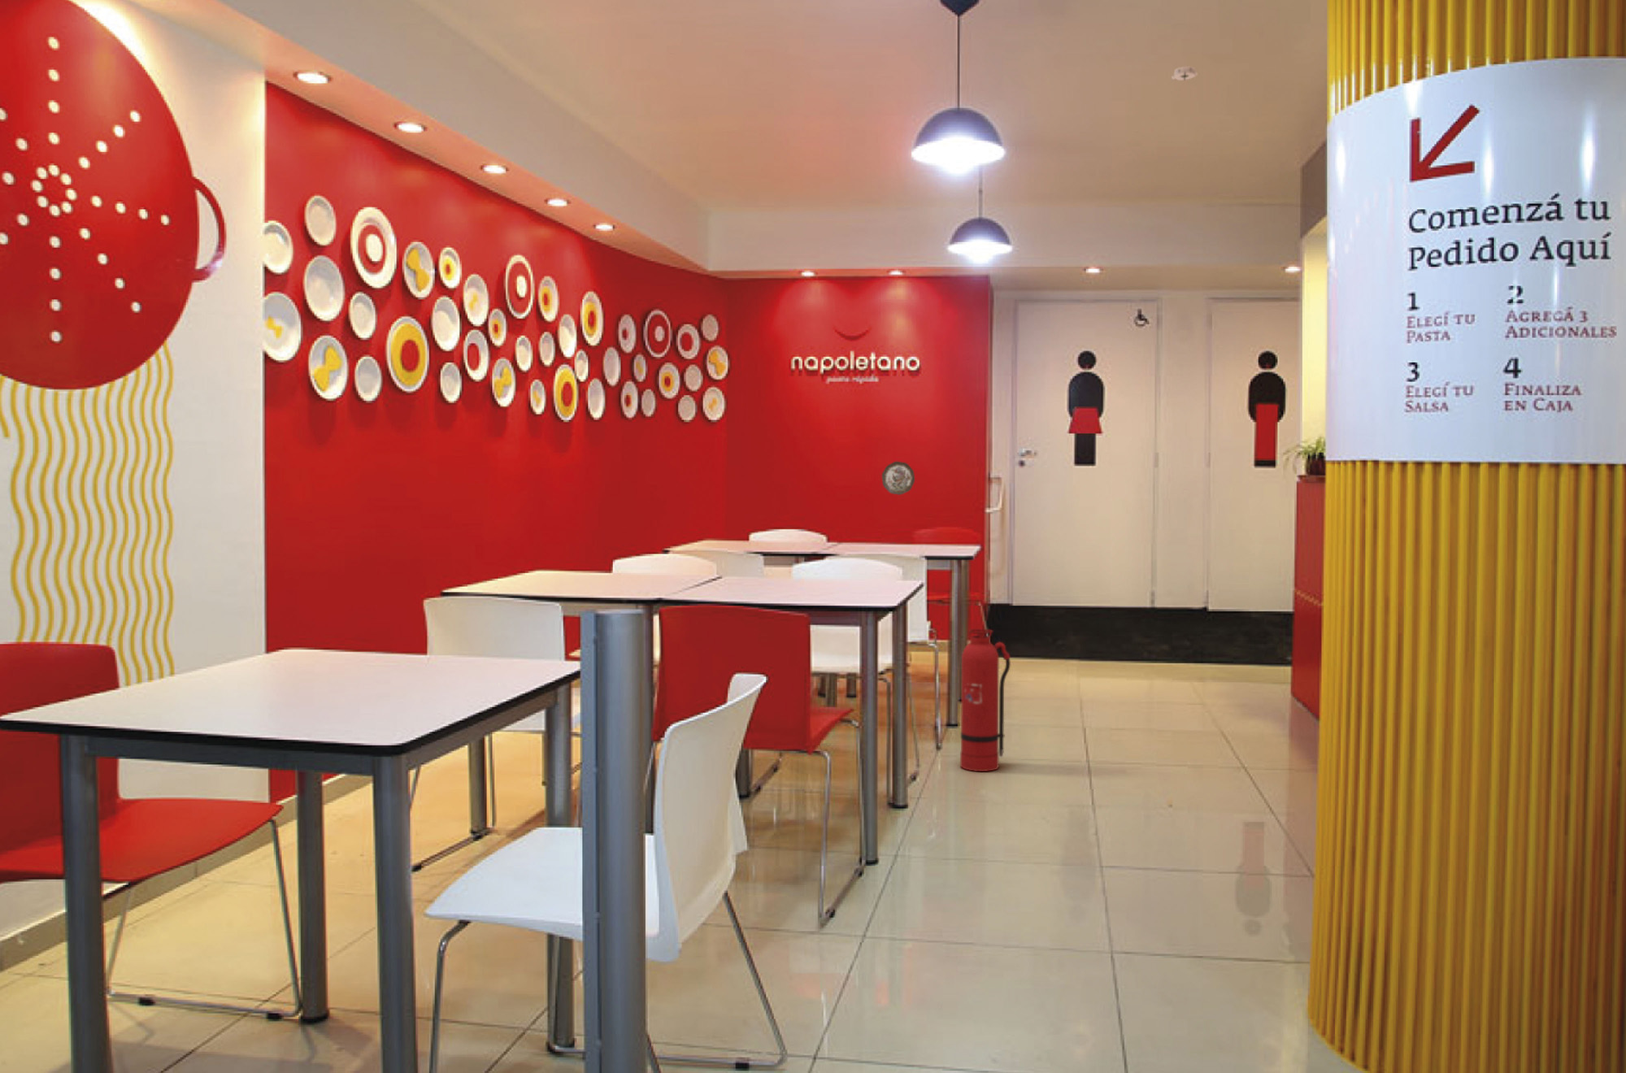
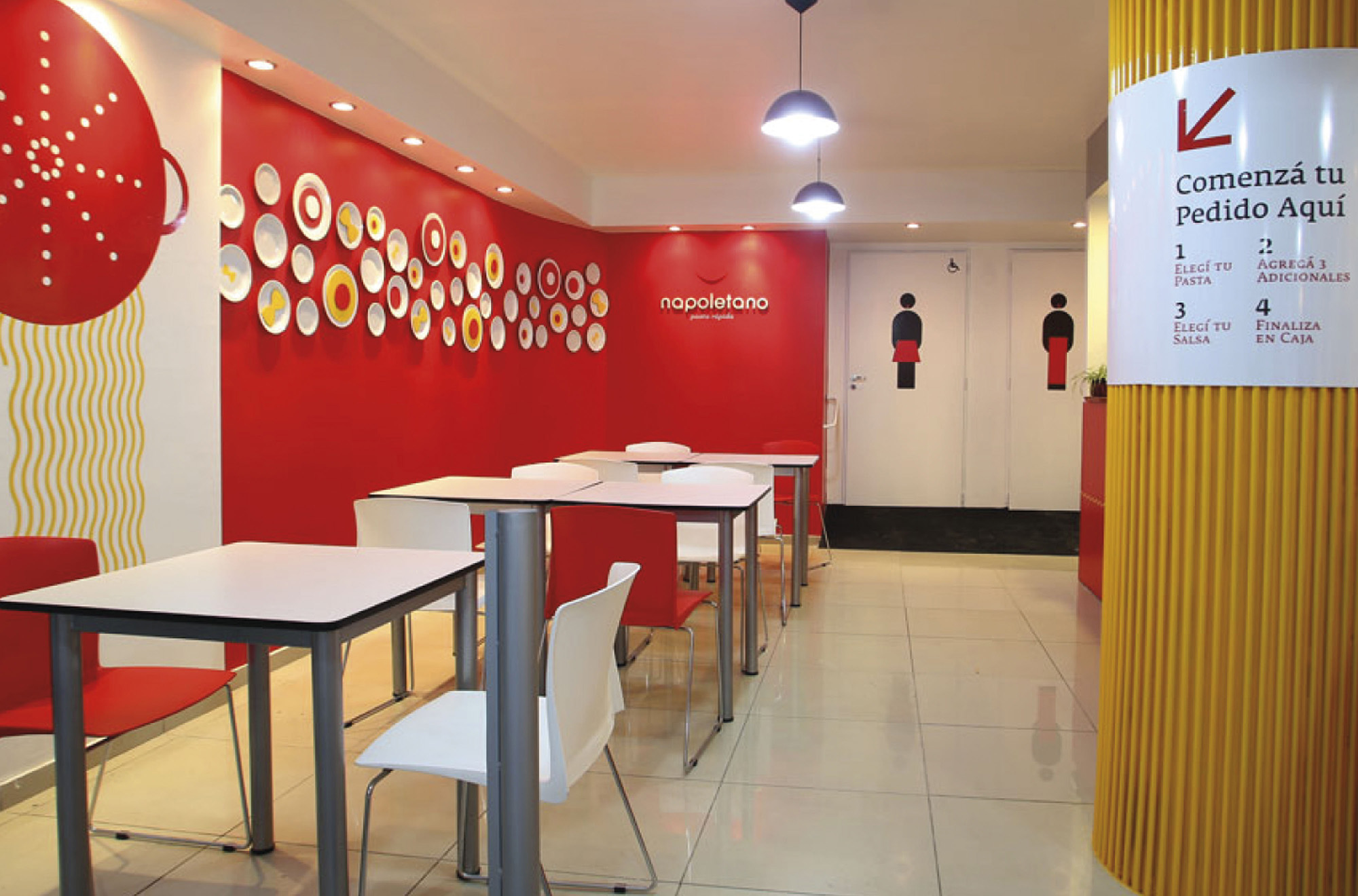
- decorative plate (898, 478)
- fire extinguisher (985, 698)
- smoke detector (1184, 73)
